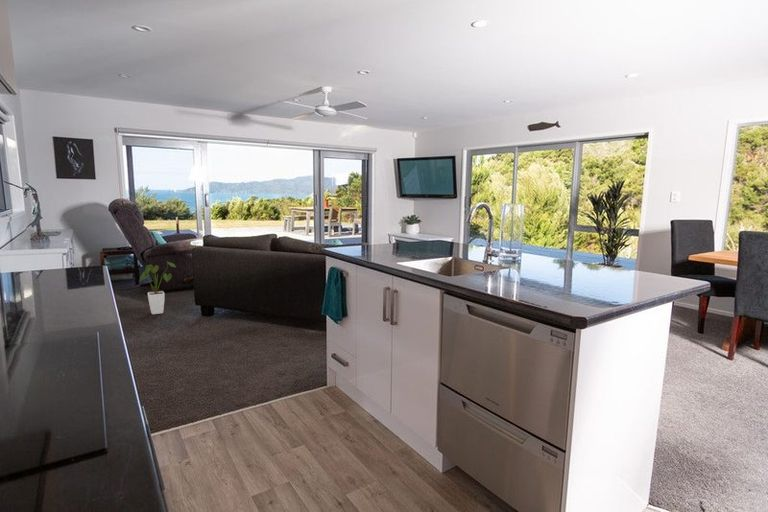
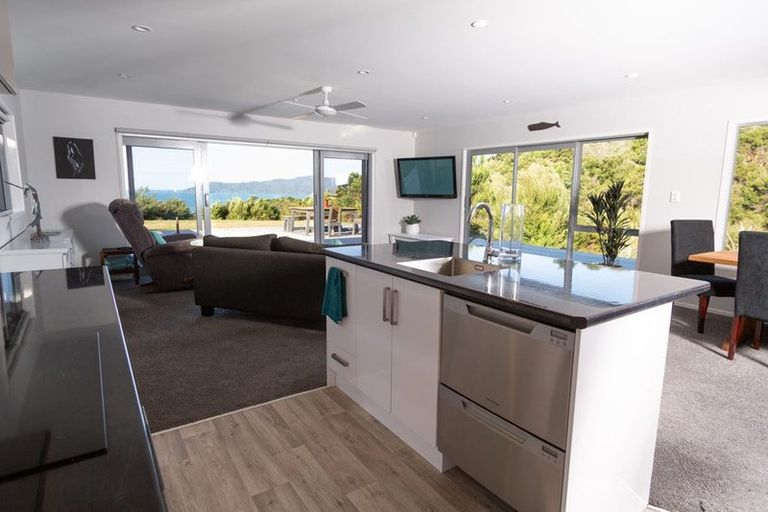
- house plant (158, 287)
